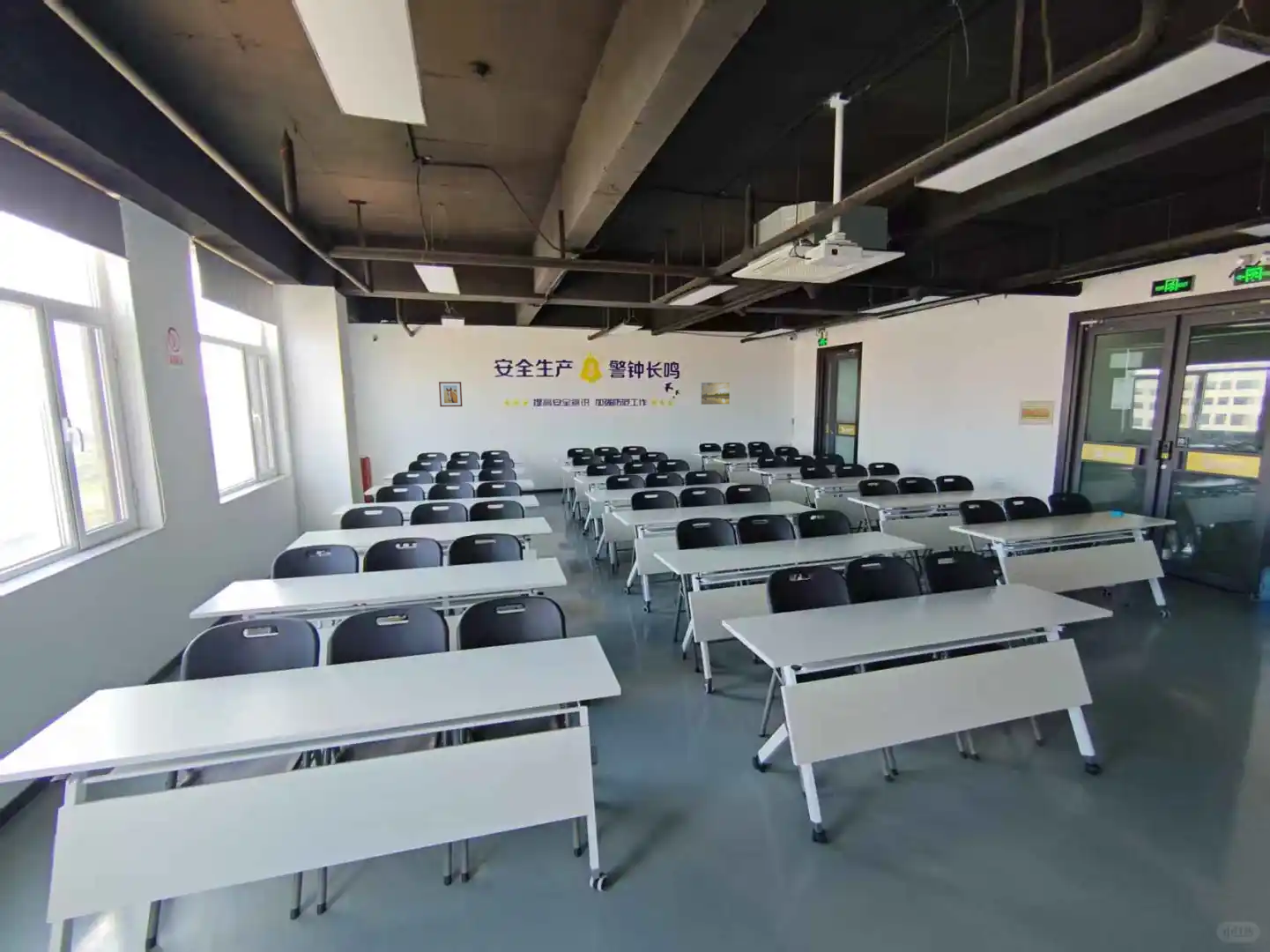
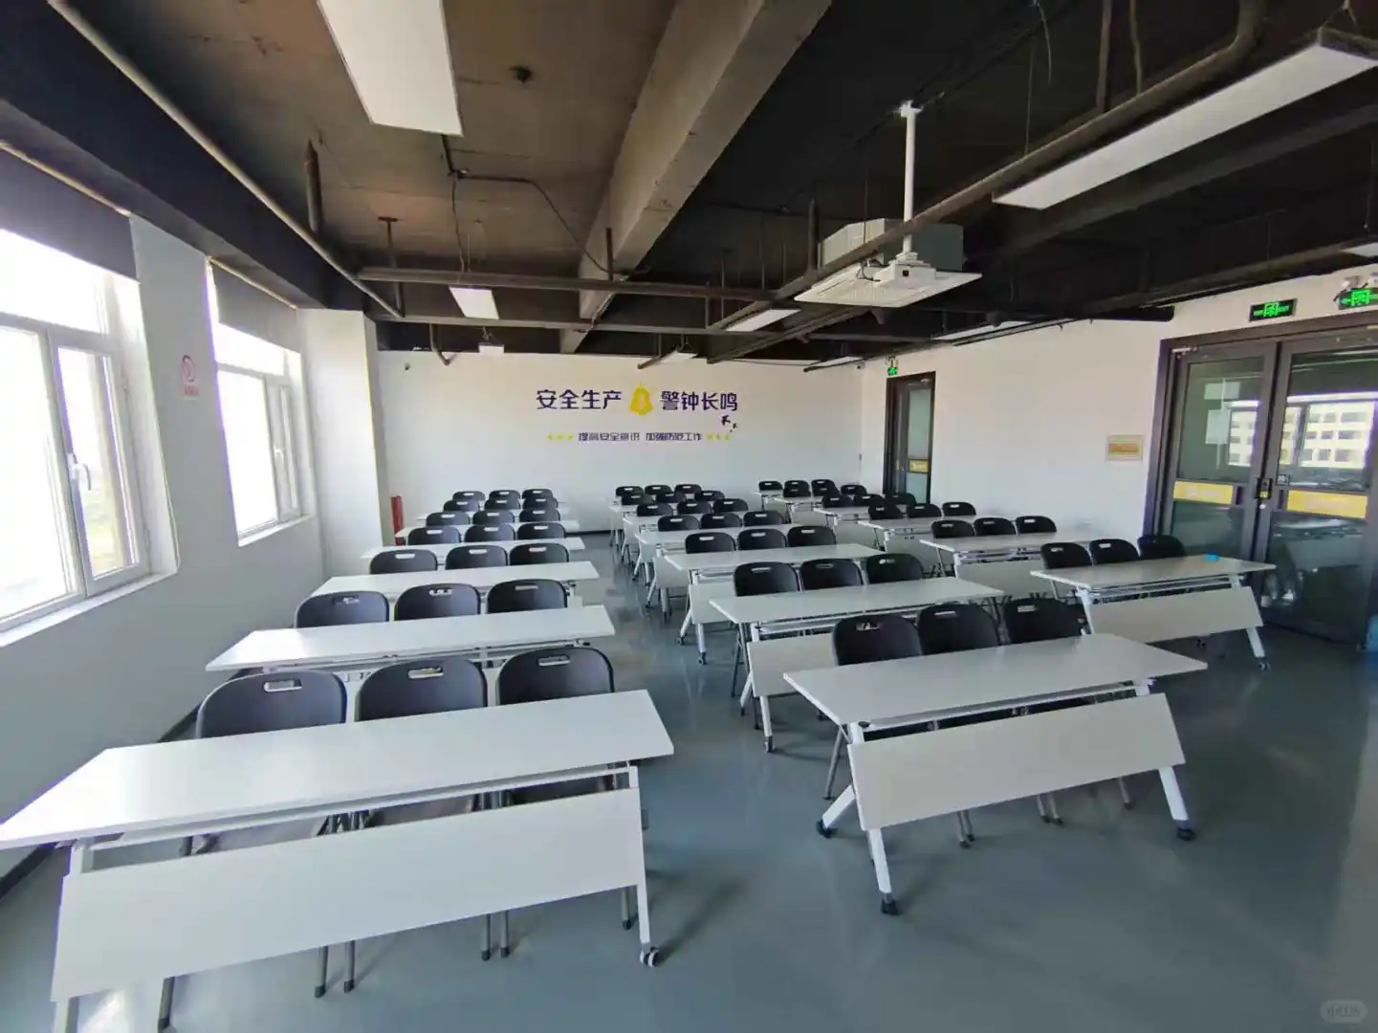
- wall art (450, 394)
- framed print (715, 393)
